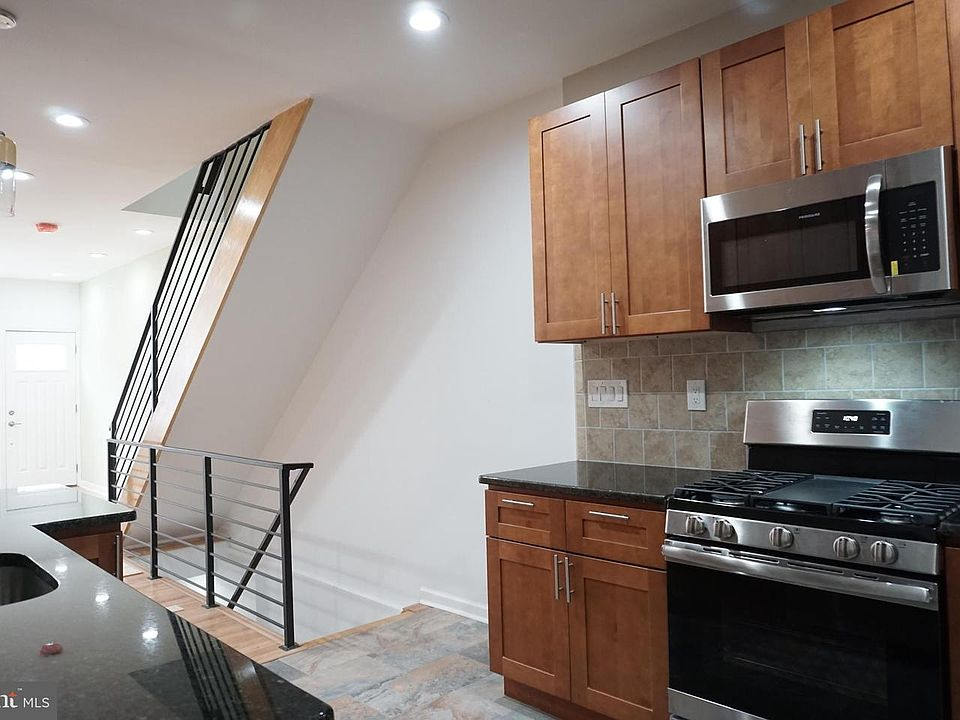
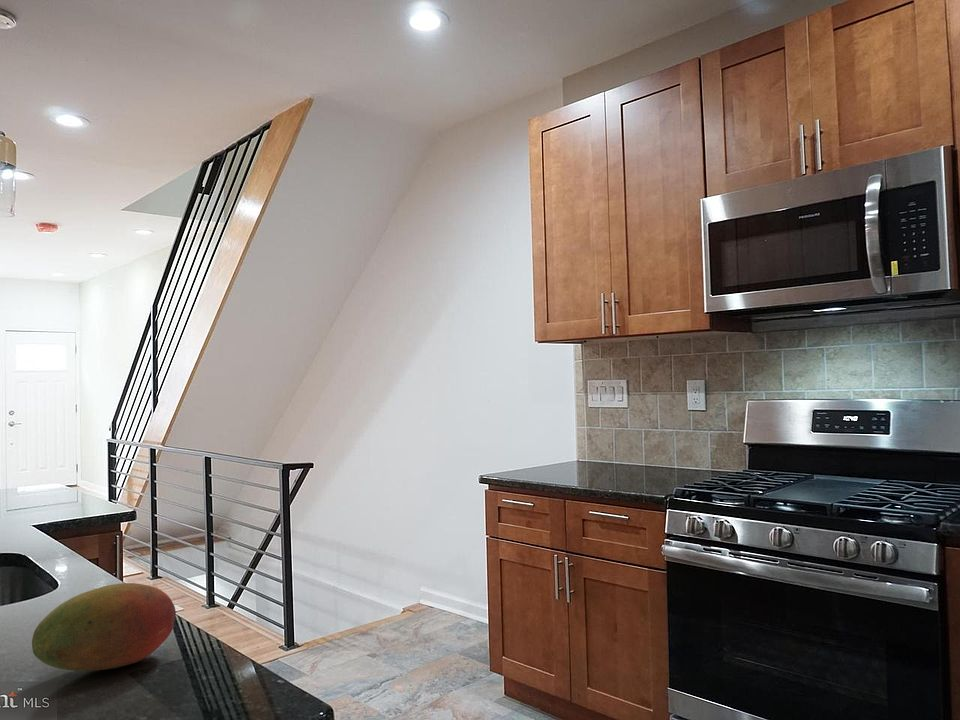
+ fruit (107, 627)
